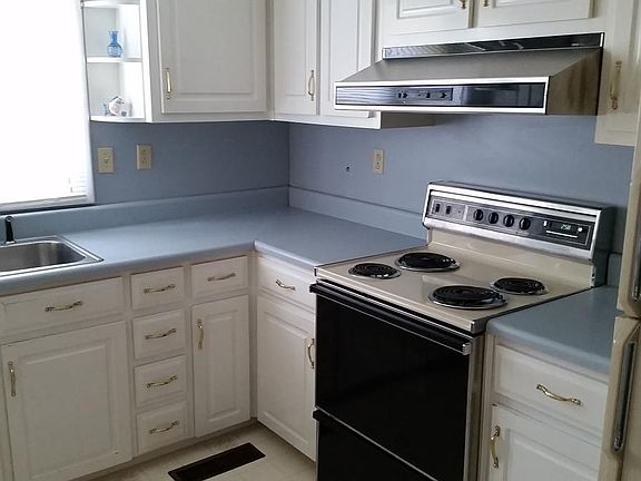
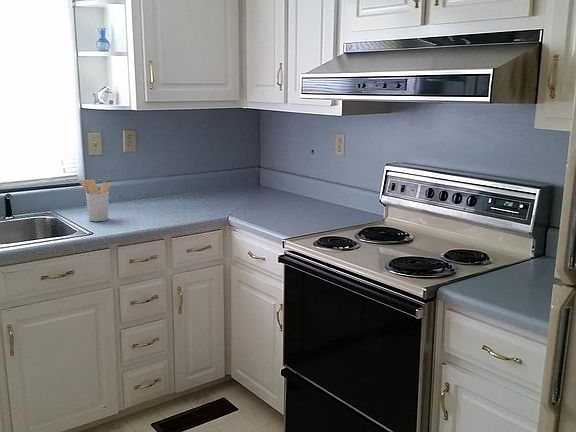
+ utensil holder (94, 199)
